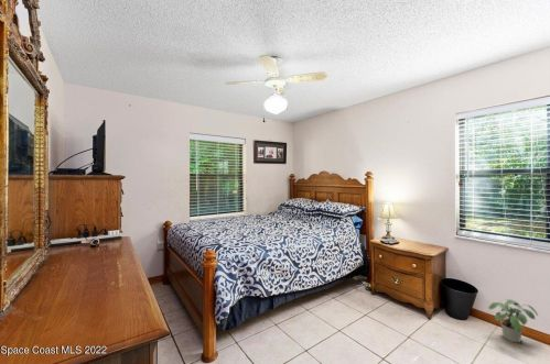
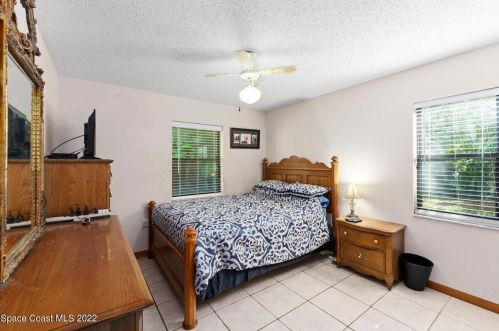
- potted plant (510, 321)
